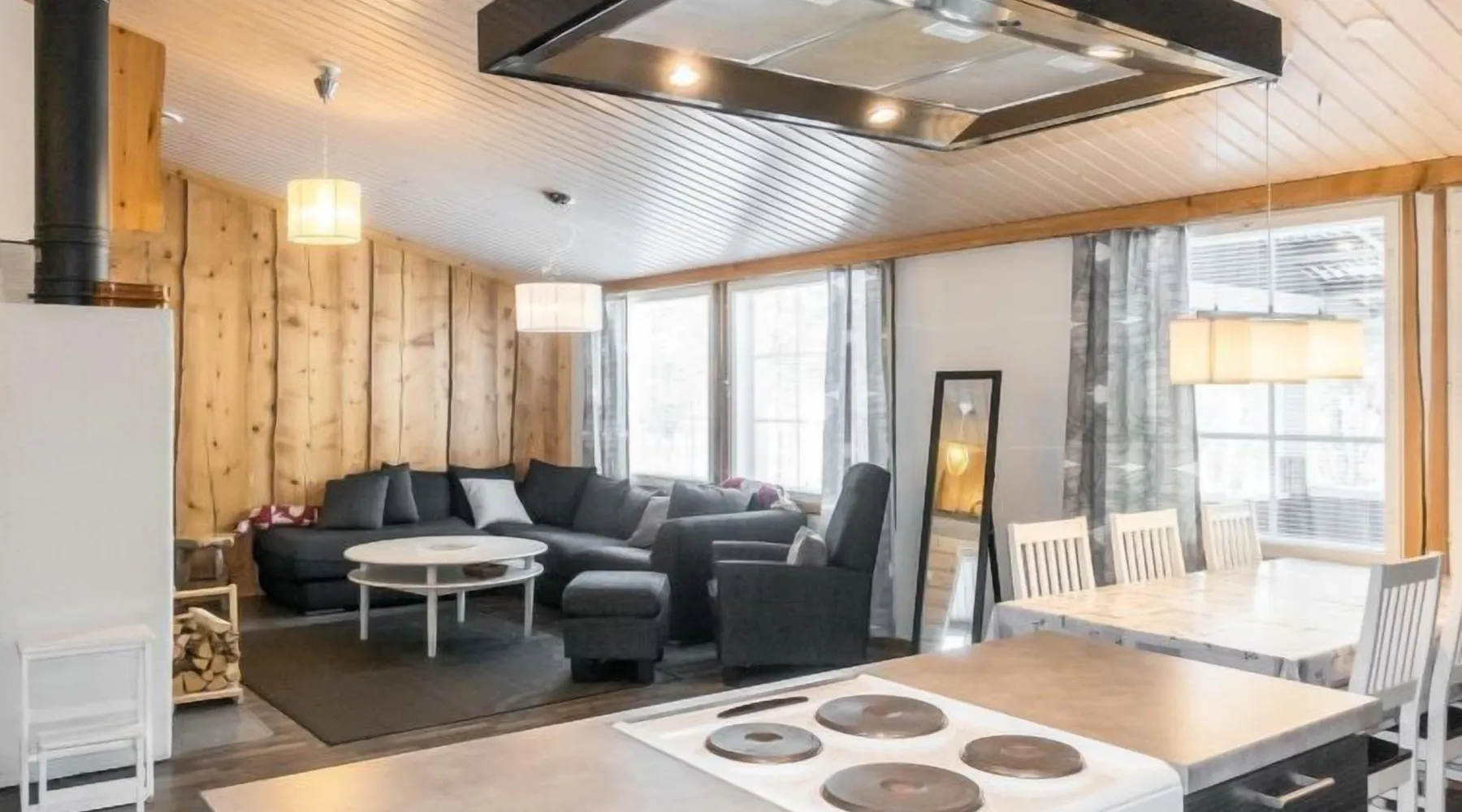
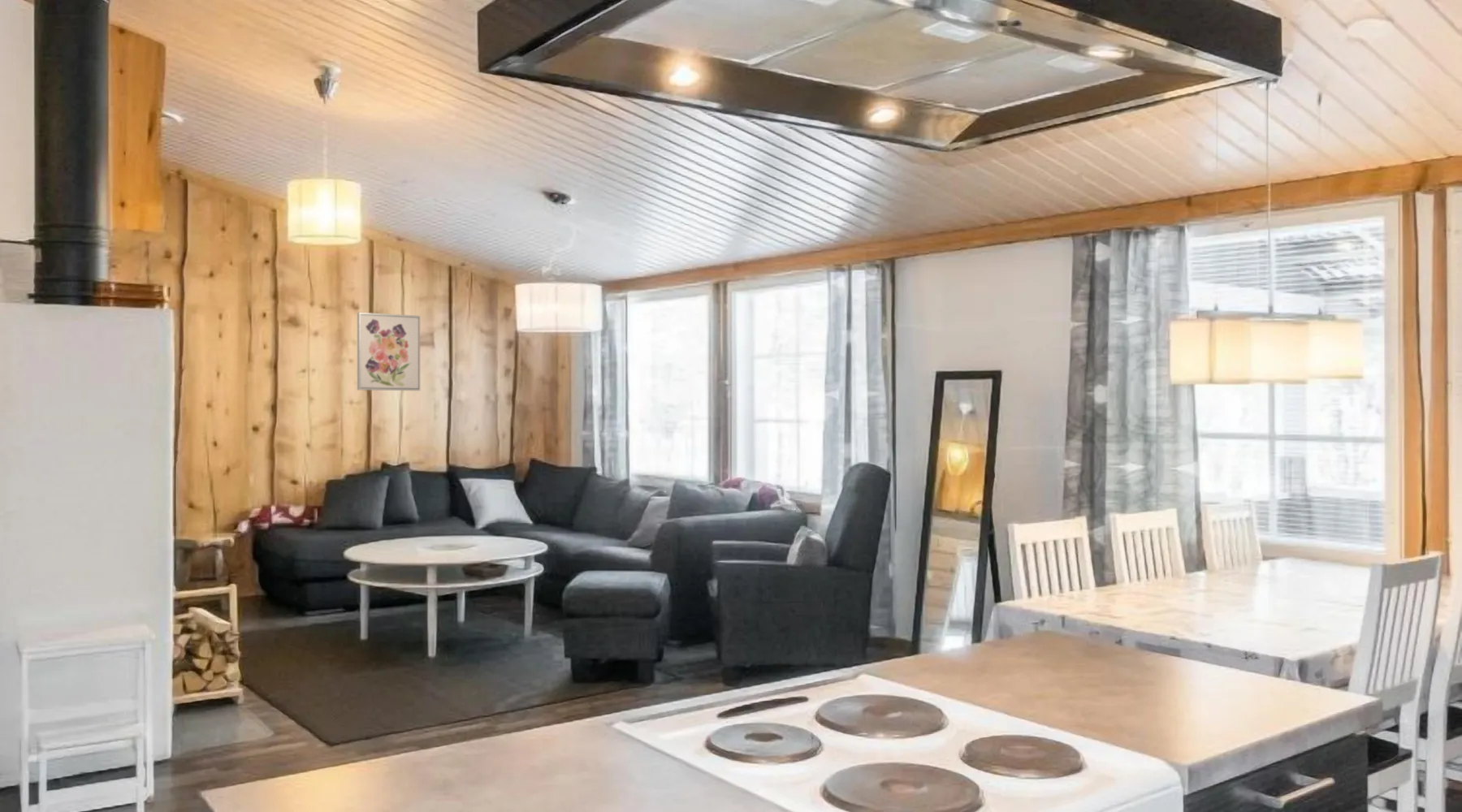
+ wall art (389, 352)
